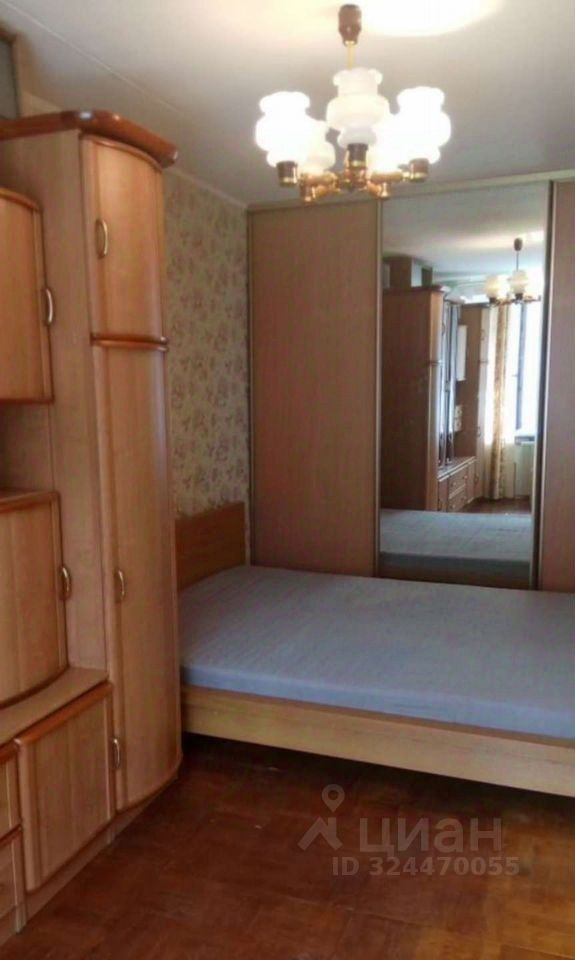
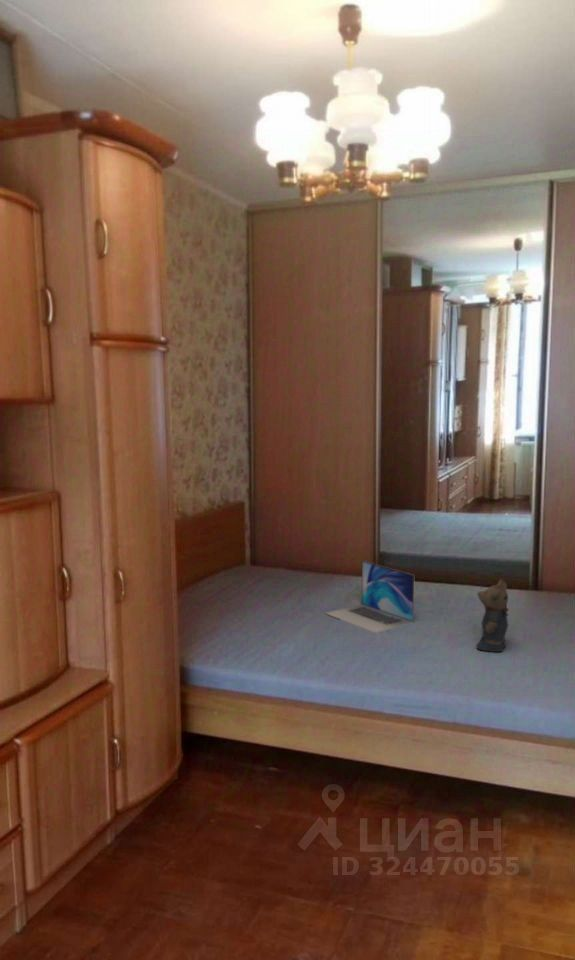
+ teddy bear (495, 614)
+ laptop (368, 594)
